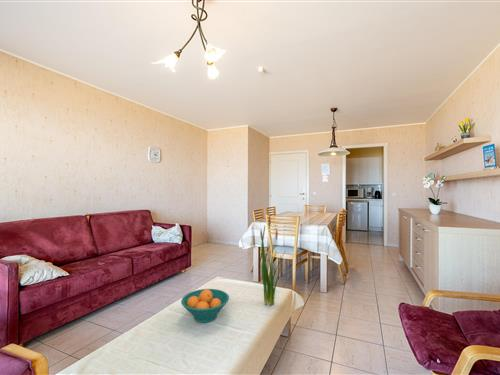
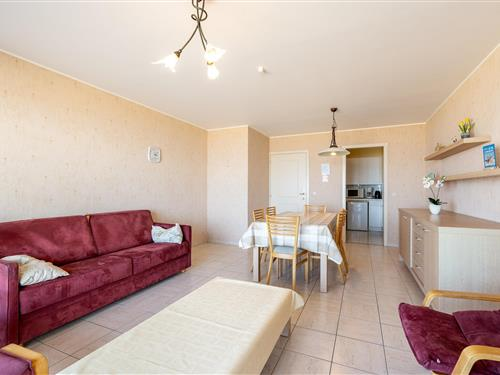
- fruit bowl (205, 303)
- plant (270, 259)
